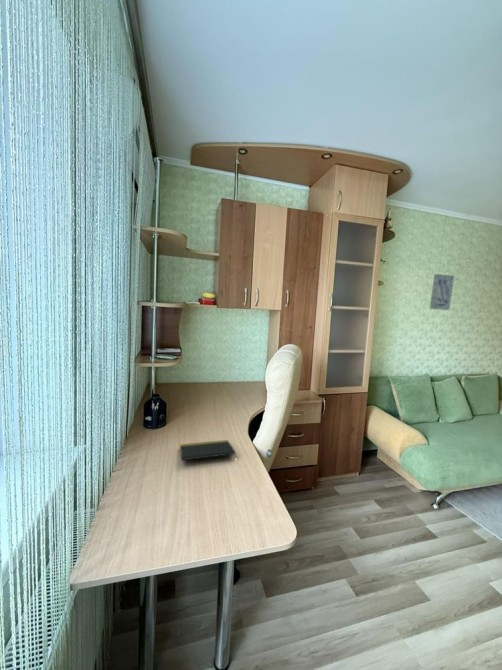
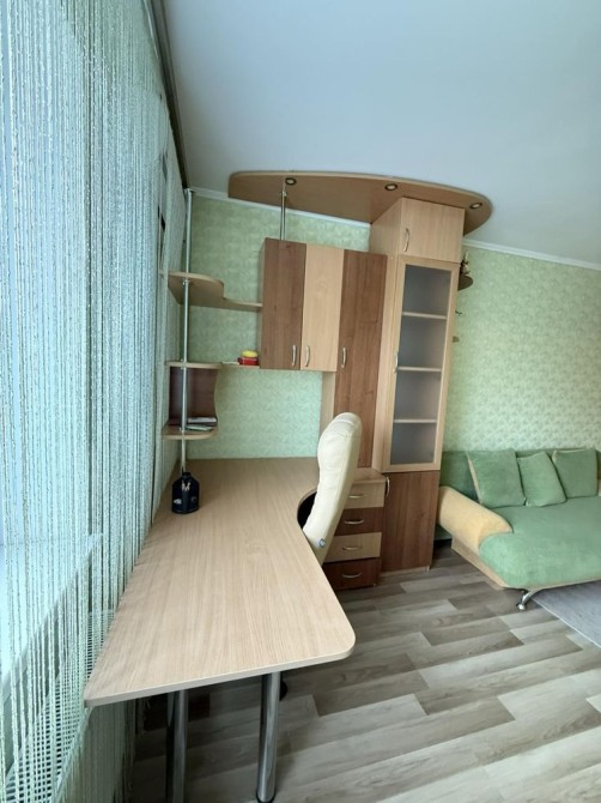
- notepad (206, 449)
- wall art (442, 292)
